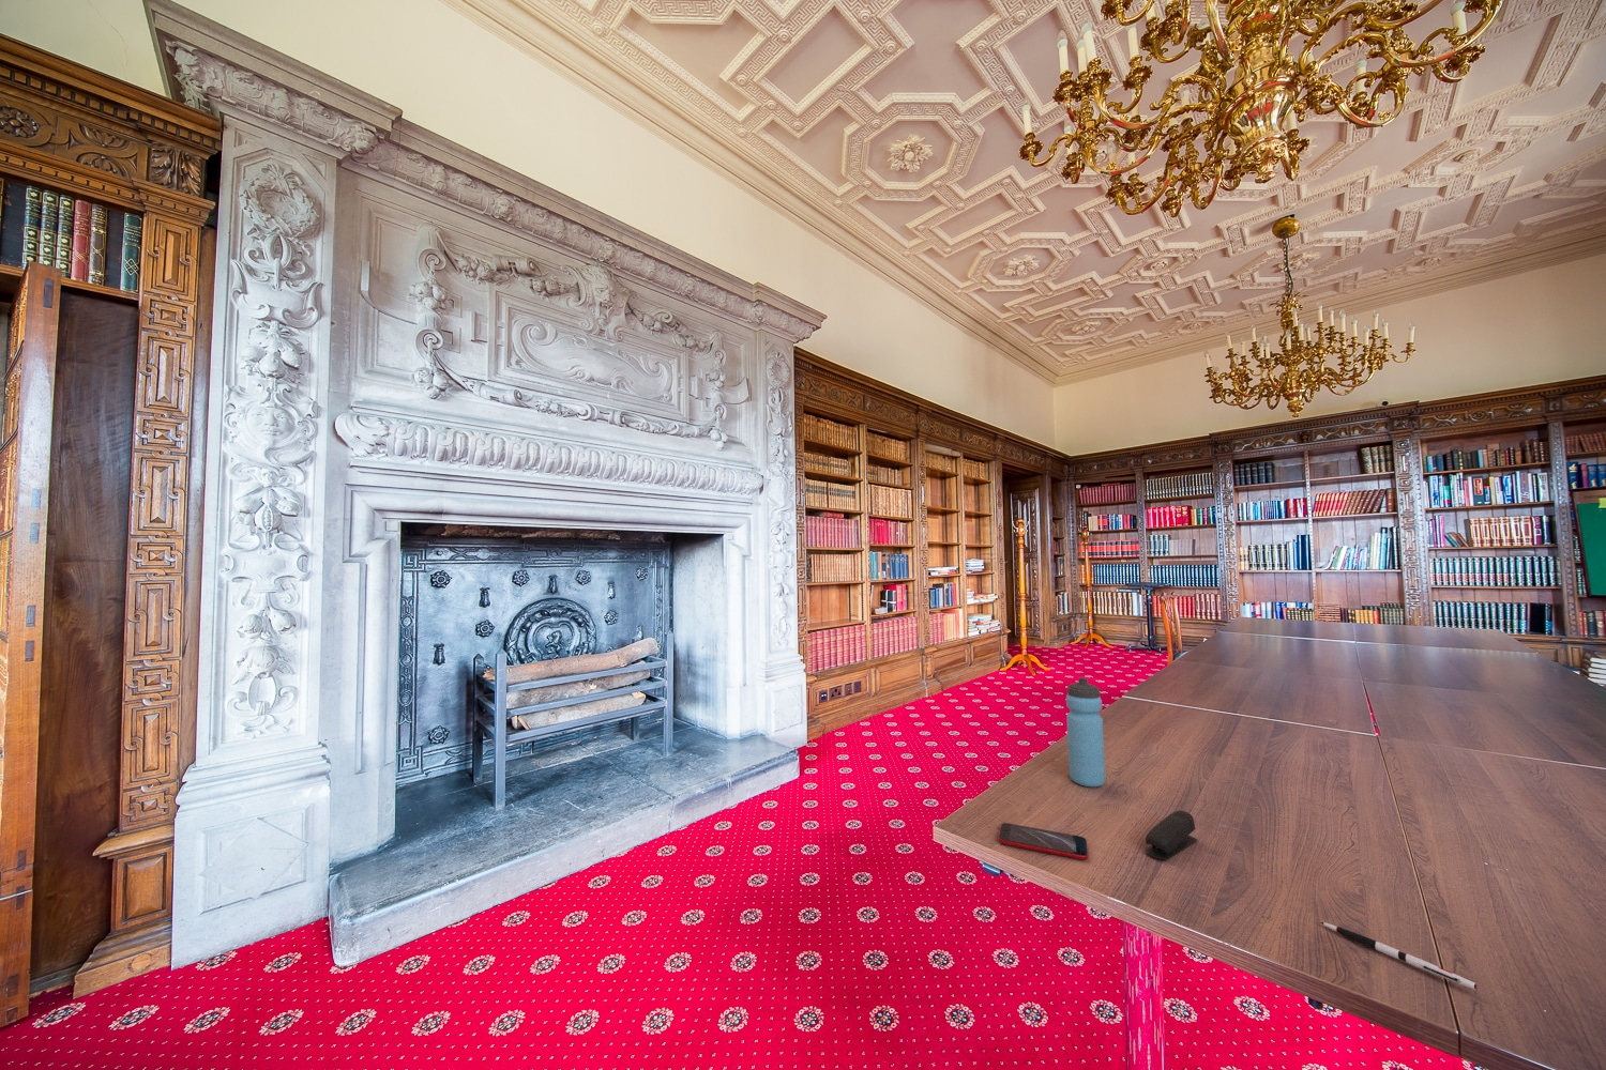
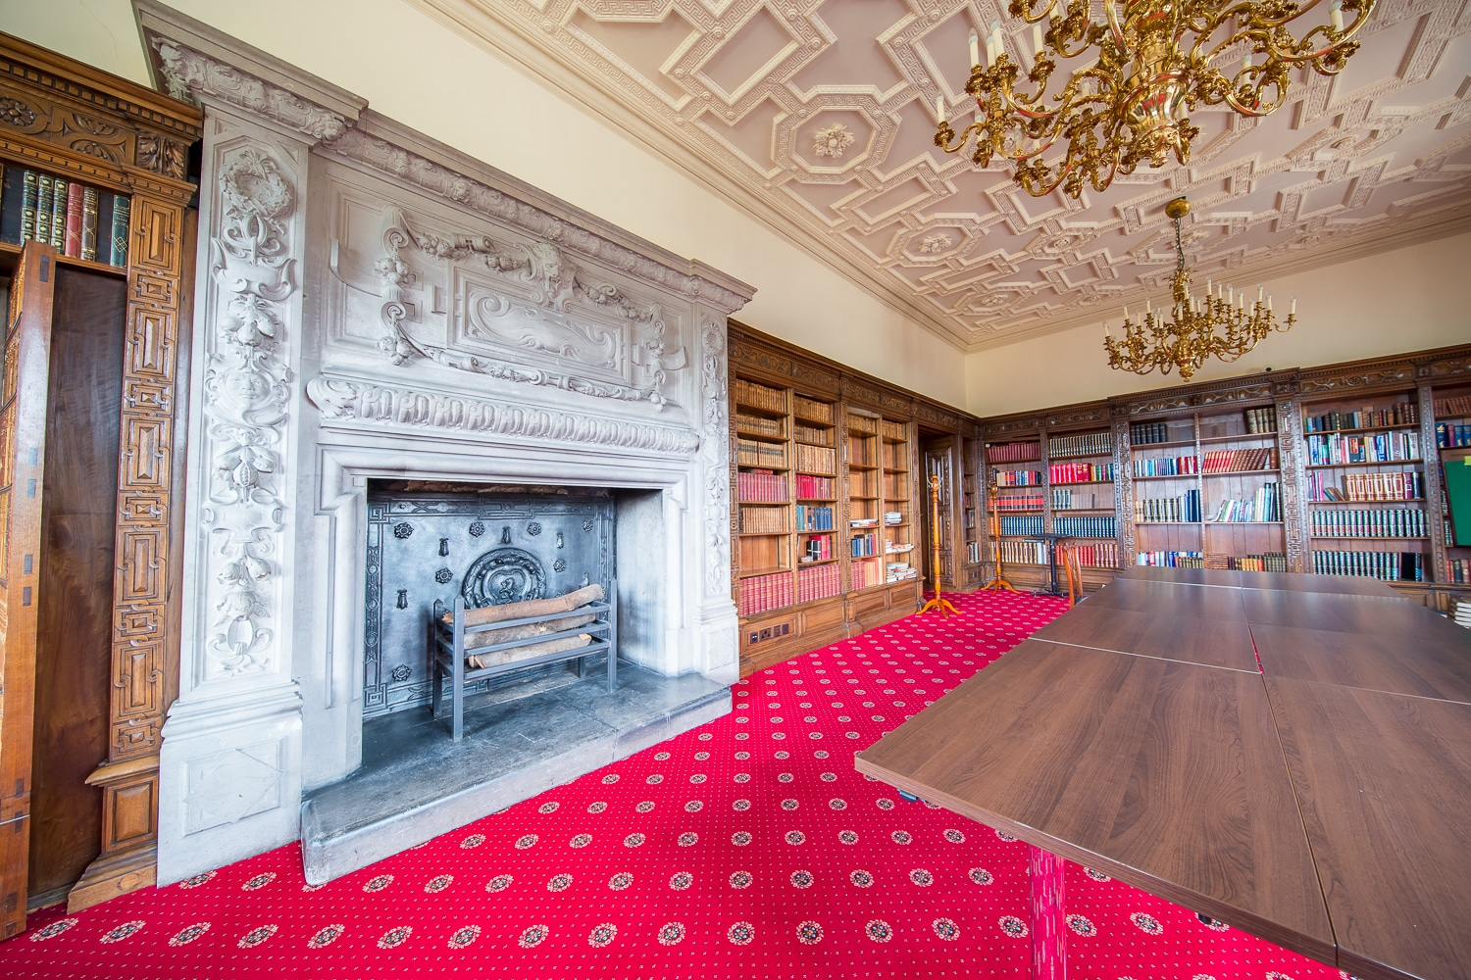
- water bottle (1085, 728)
- stapler (1170, 832)
- pen (1391, 952)
- smartphone (1042, 840)
